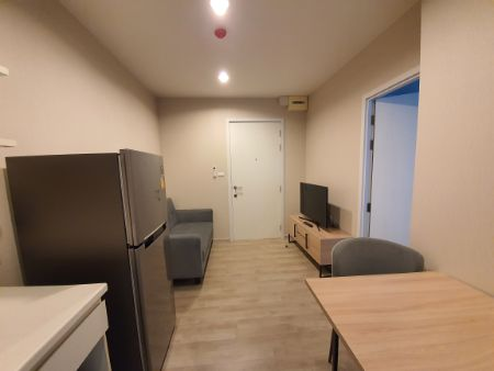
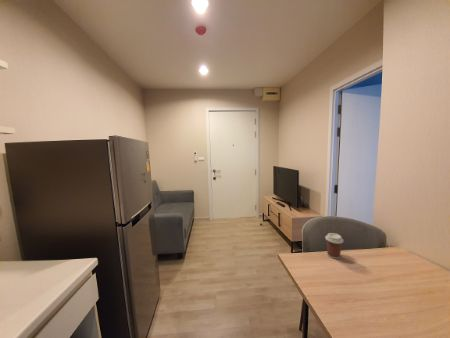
+ coffee cup (333, 245)
